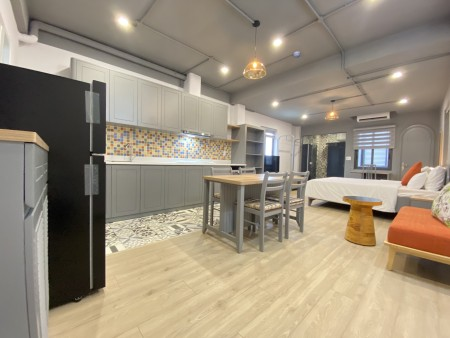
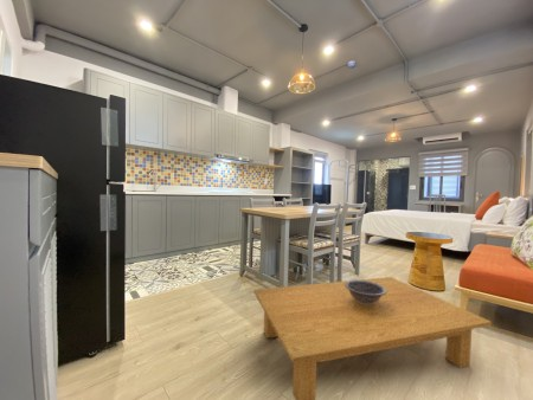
+ decorative bowl (365, 293)
+ coffee table (358, 325)
